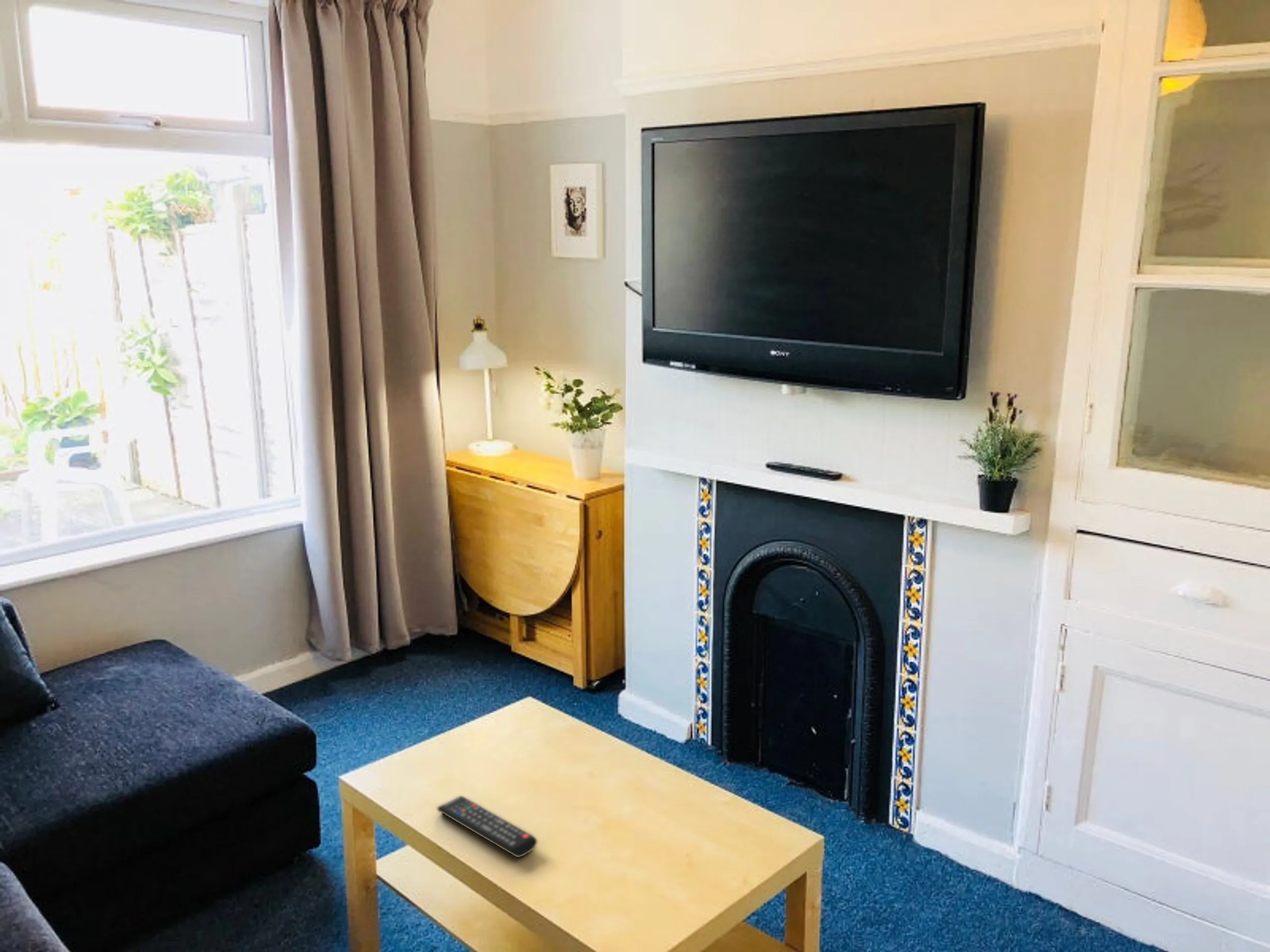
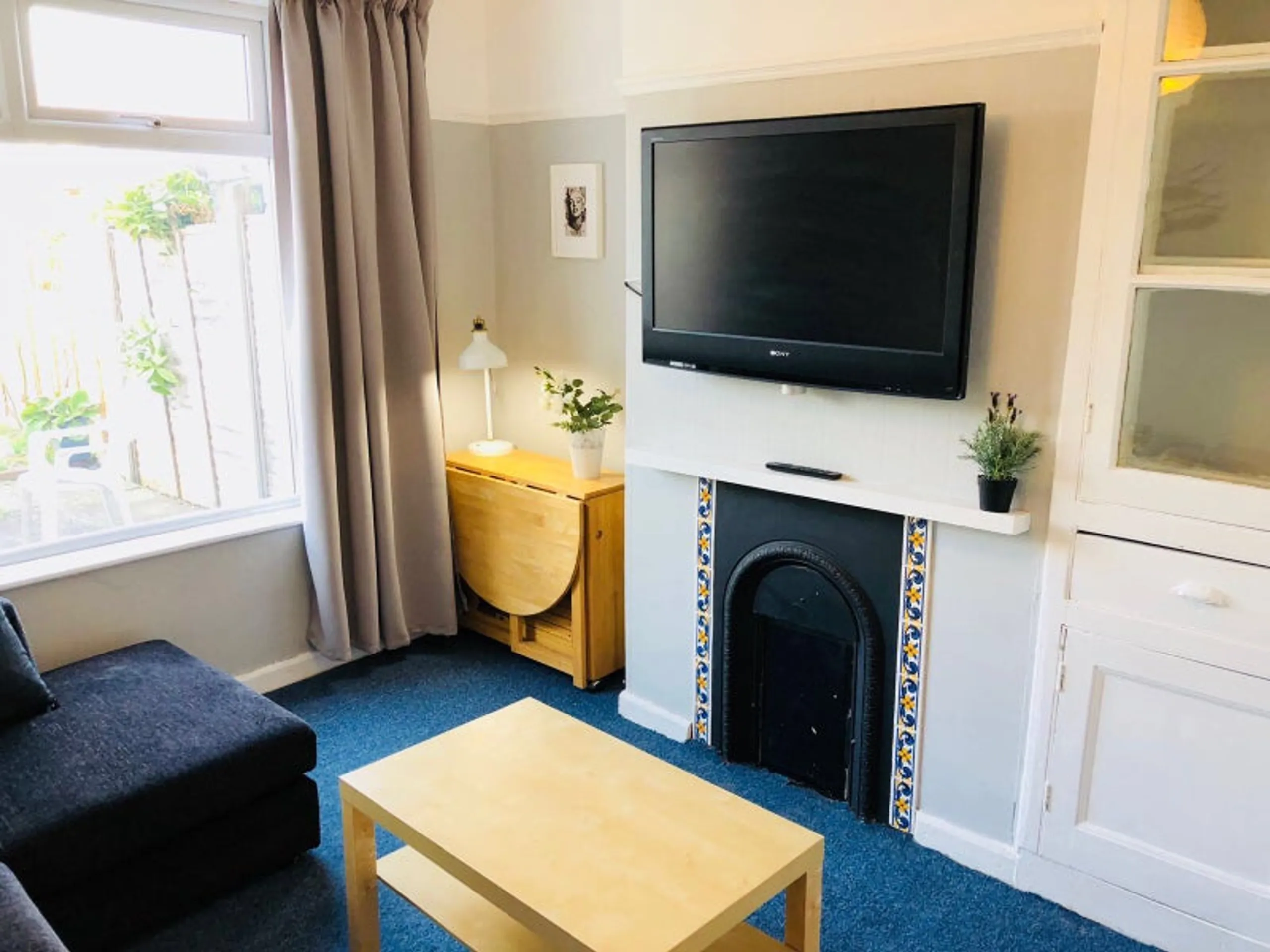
- remote control (486, 826)
